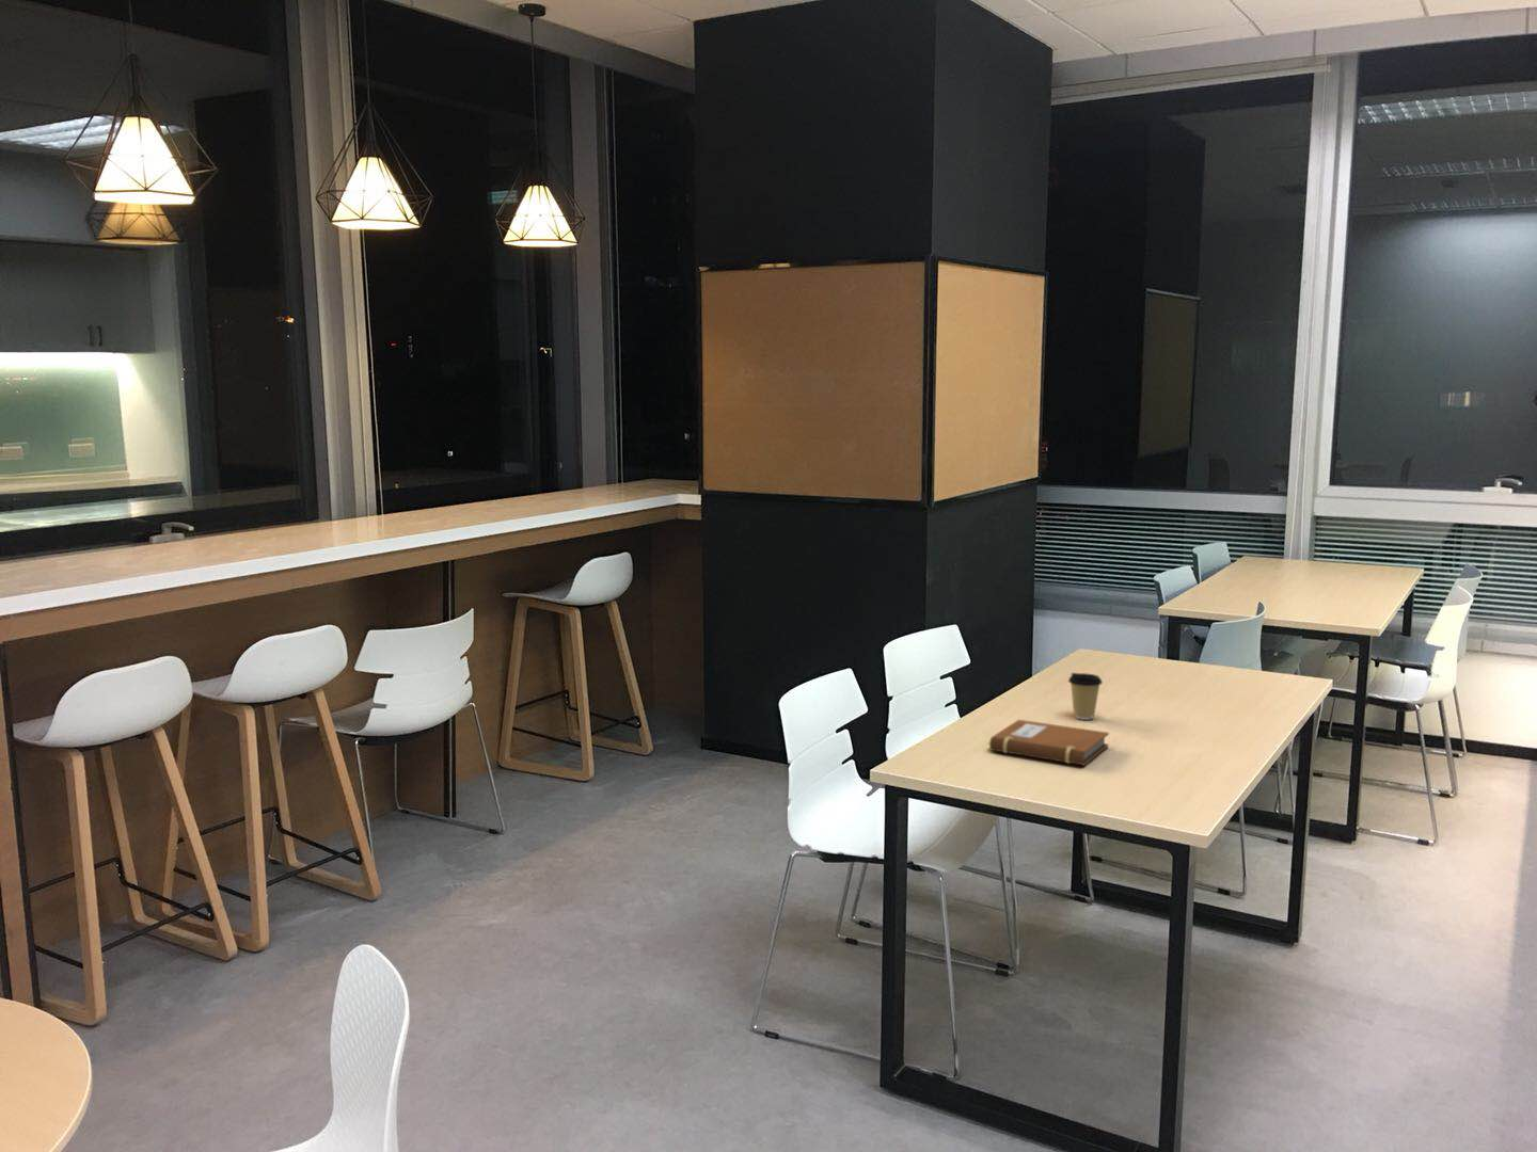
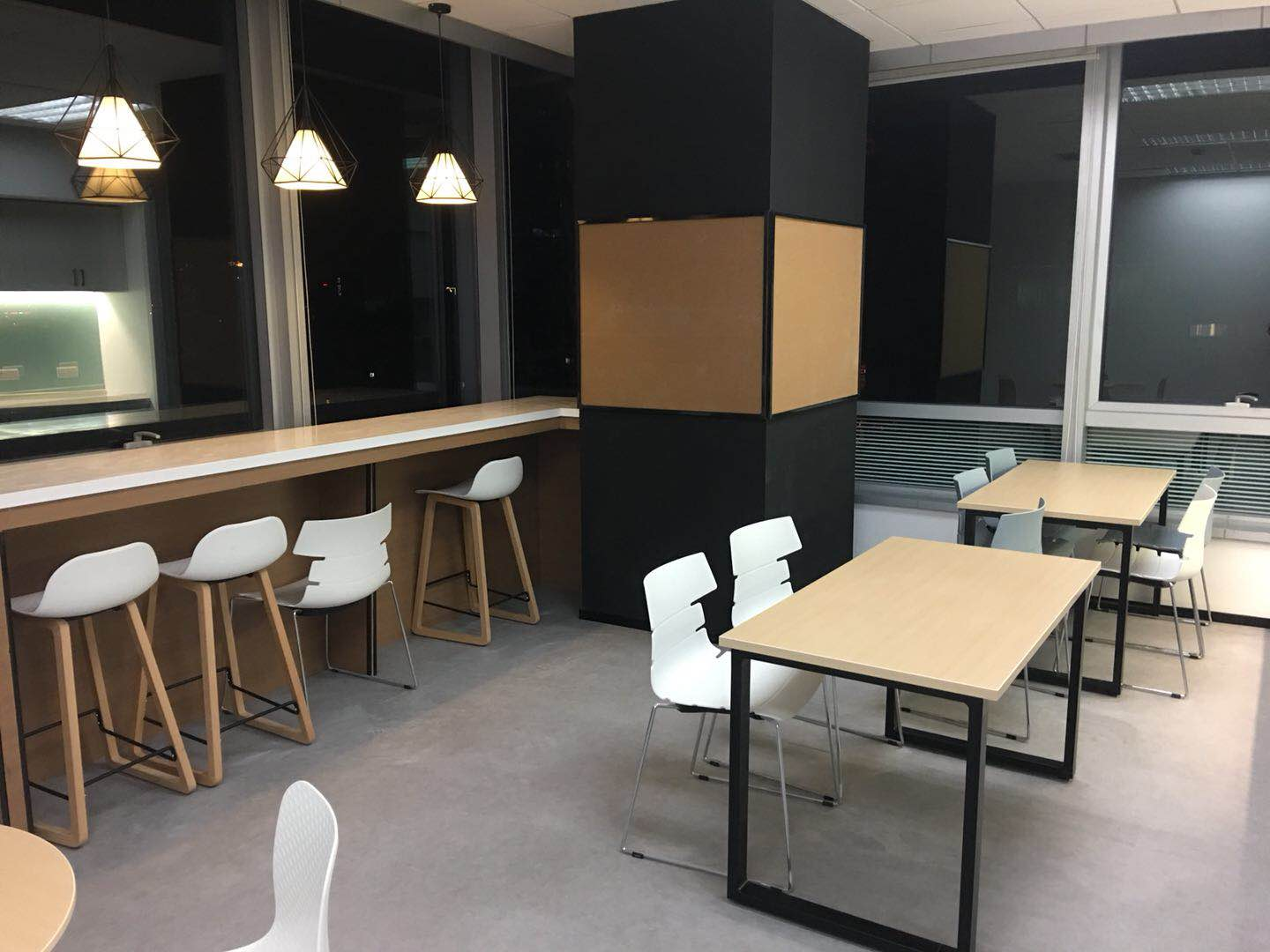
- coffee cup (1084, 696)
- notebook (1046, 742)
